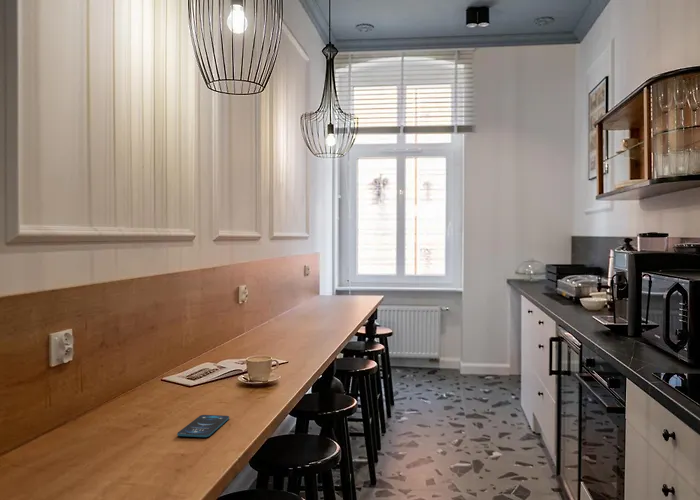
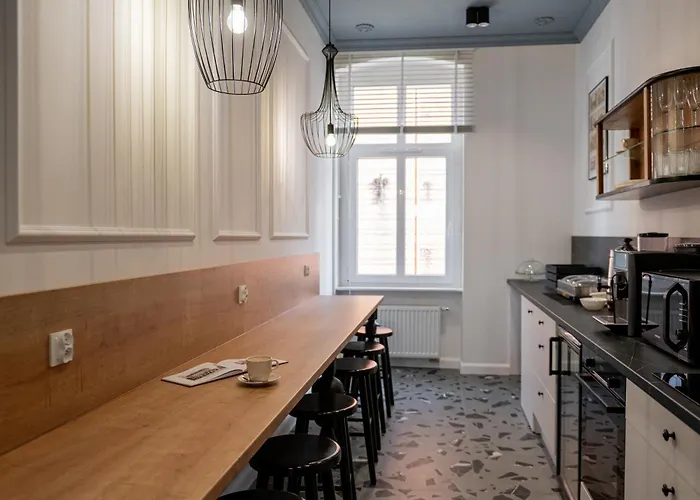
- smartphone (204, 425)
